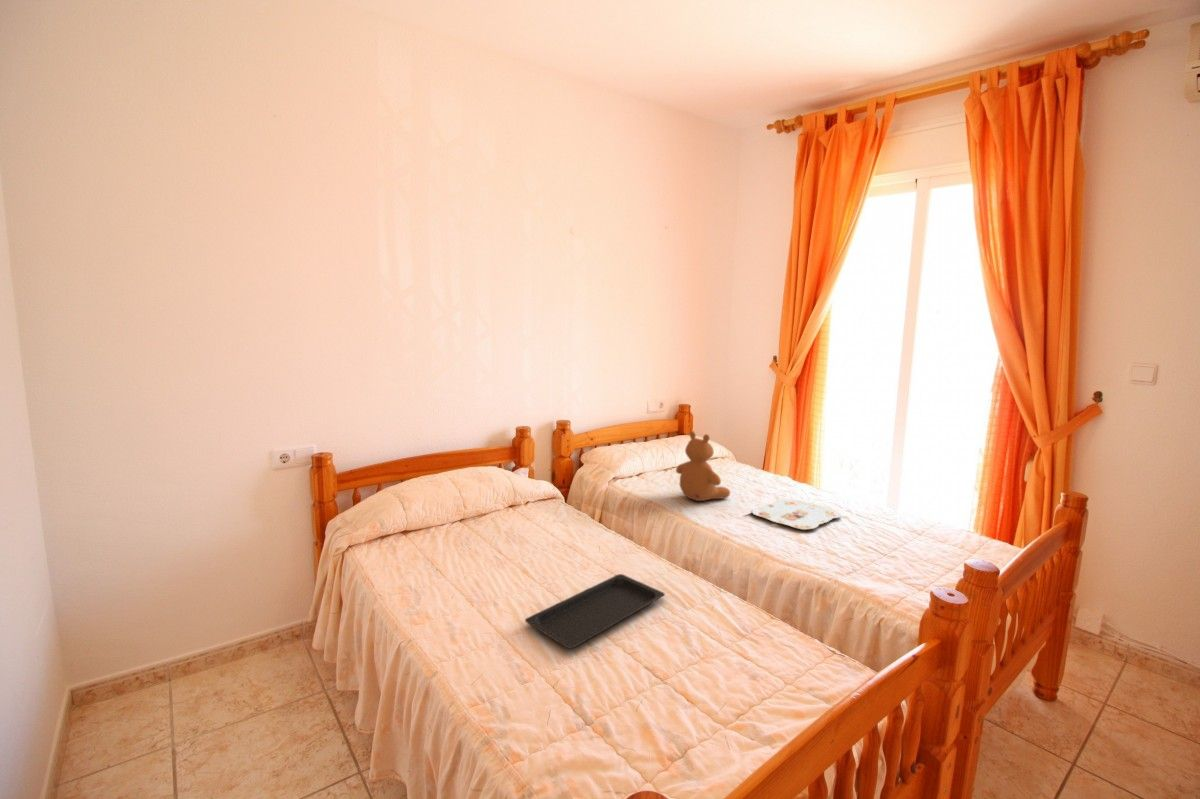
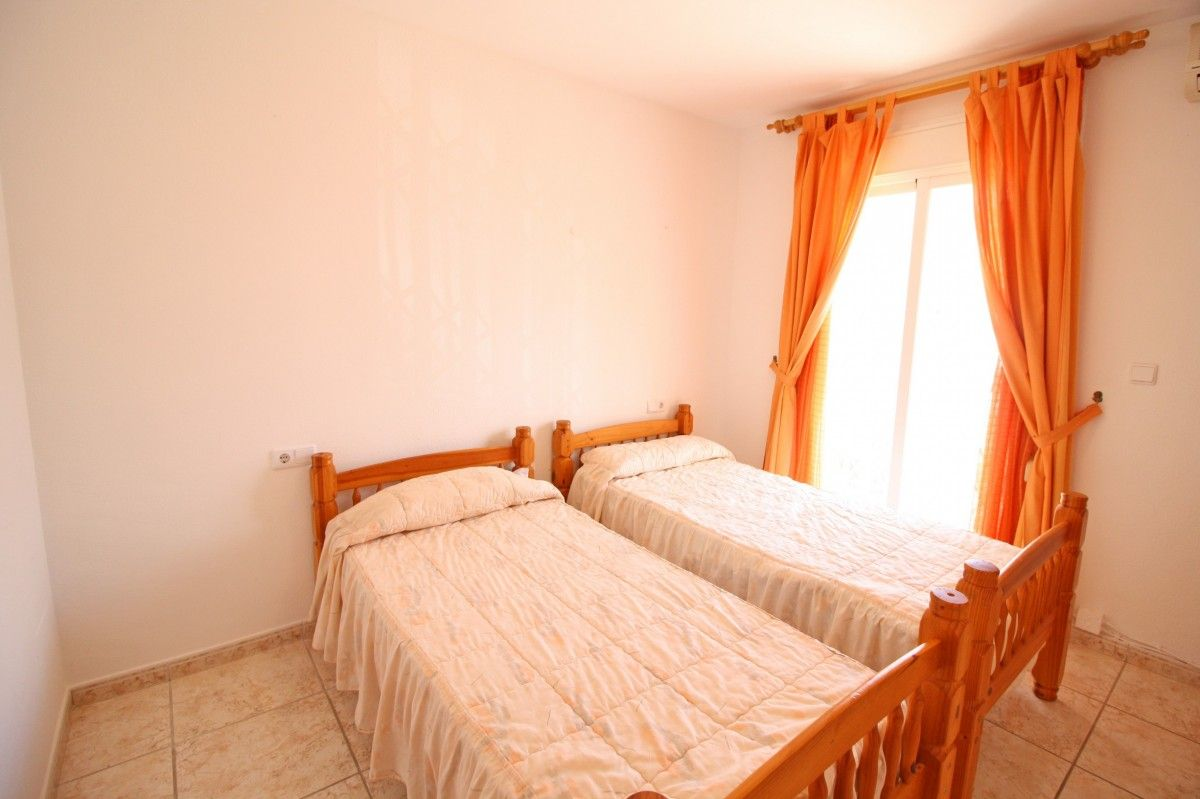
- serving tray (598, 609)
- serving tray (796, 513)
- teddy bear (704, 465)
